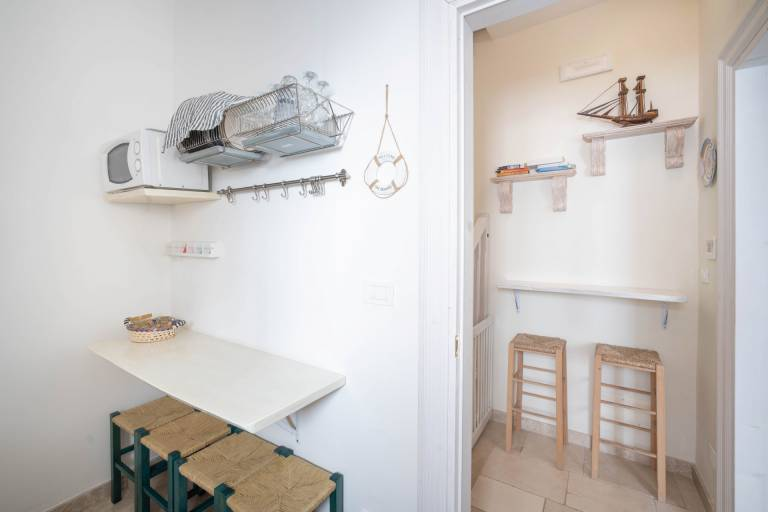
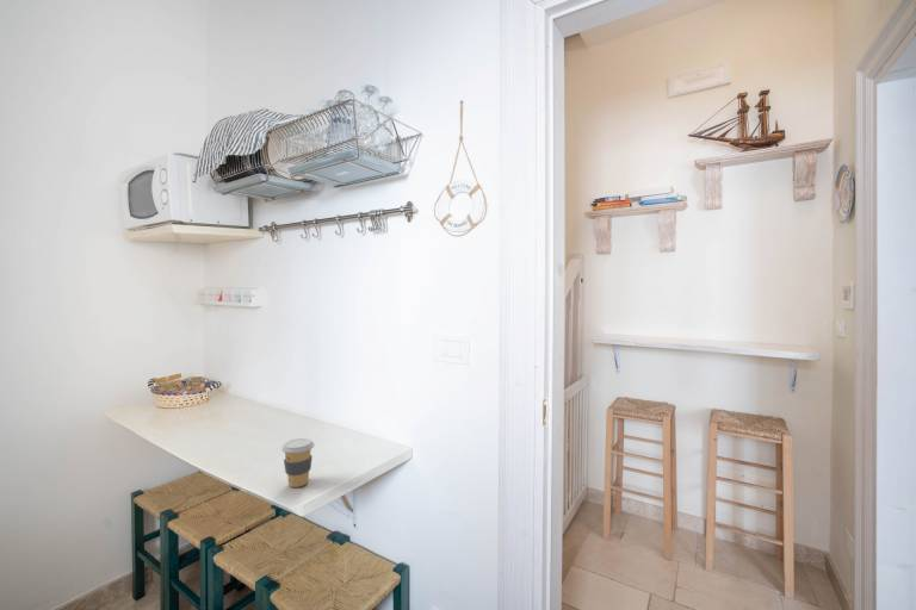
+ coffee cup (298, 462)
